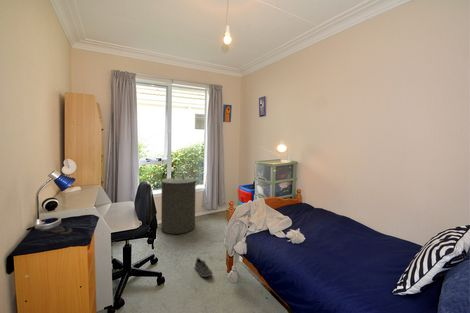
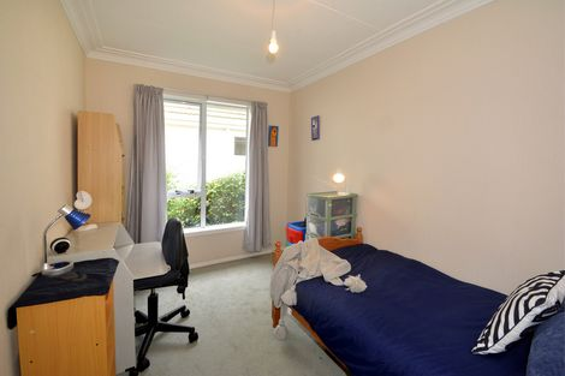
- laundry hamper (178, 200)
- sneaker (202, 267)
